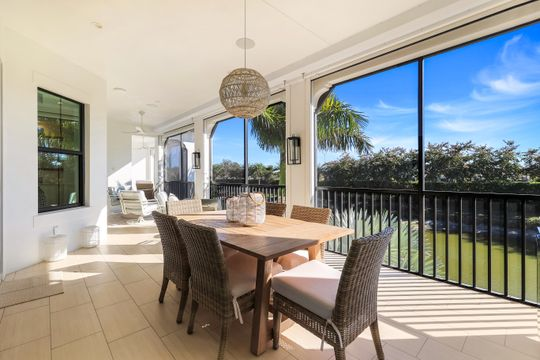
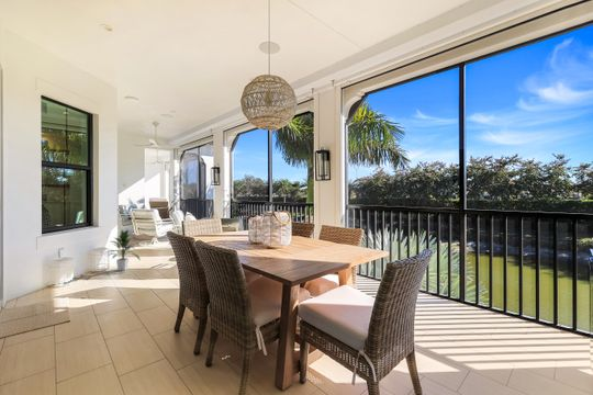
+ indoor plant (123, 249)
